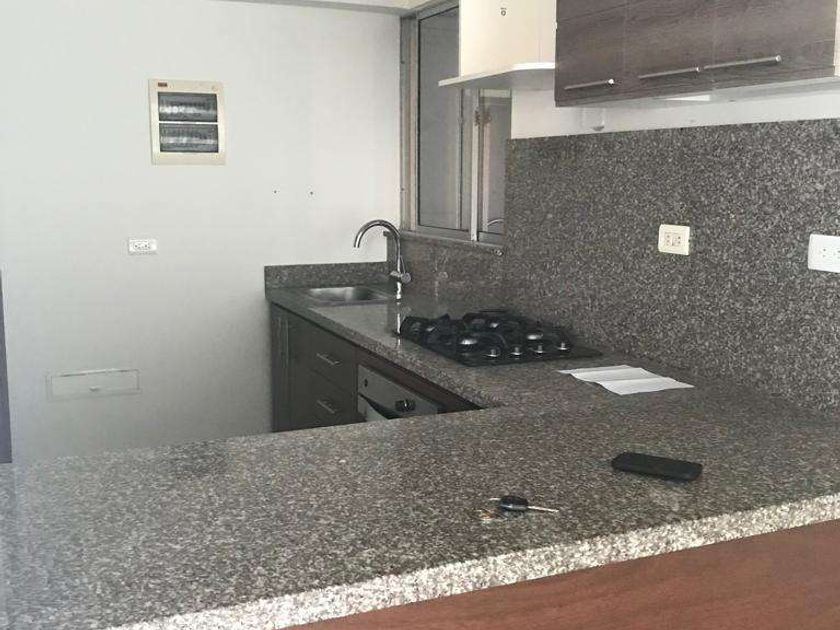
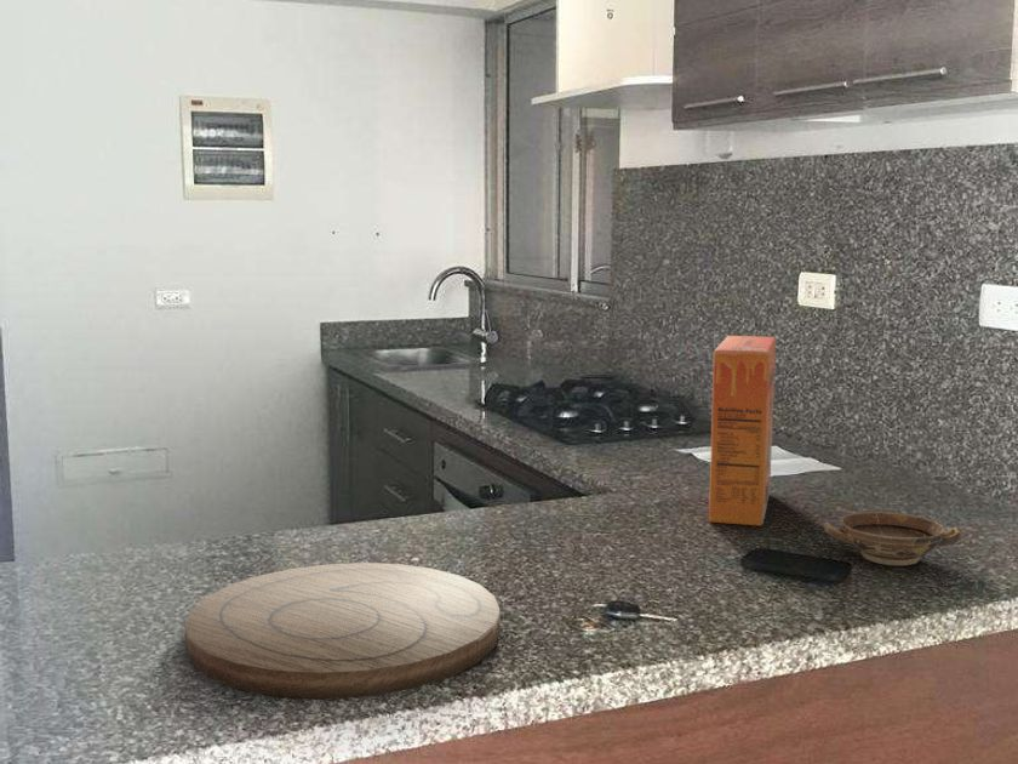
+ cereal box (743, 424)
+ cutting board (345, 621)
+ bowl (891, 540)
